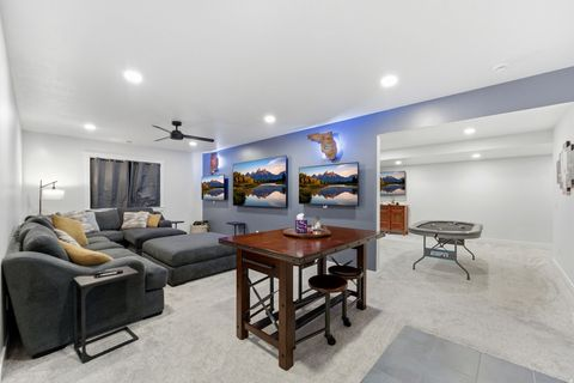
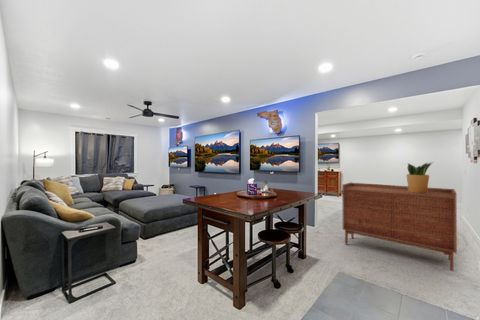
+ potted plant (418, 176)
+ sideboard (393, 219)
